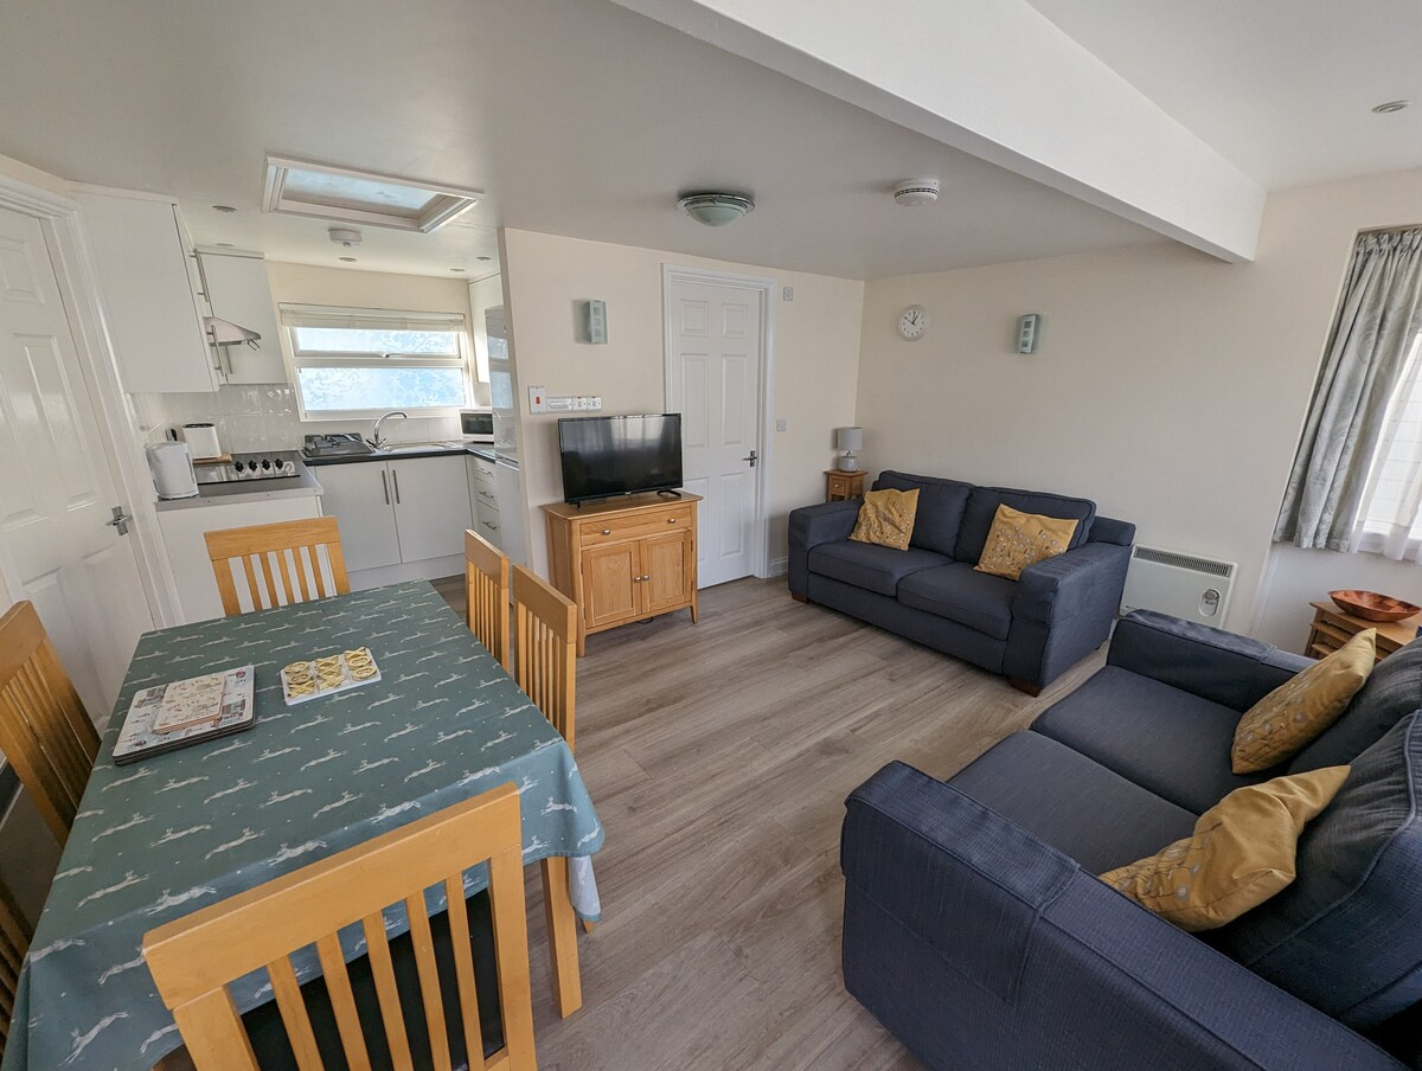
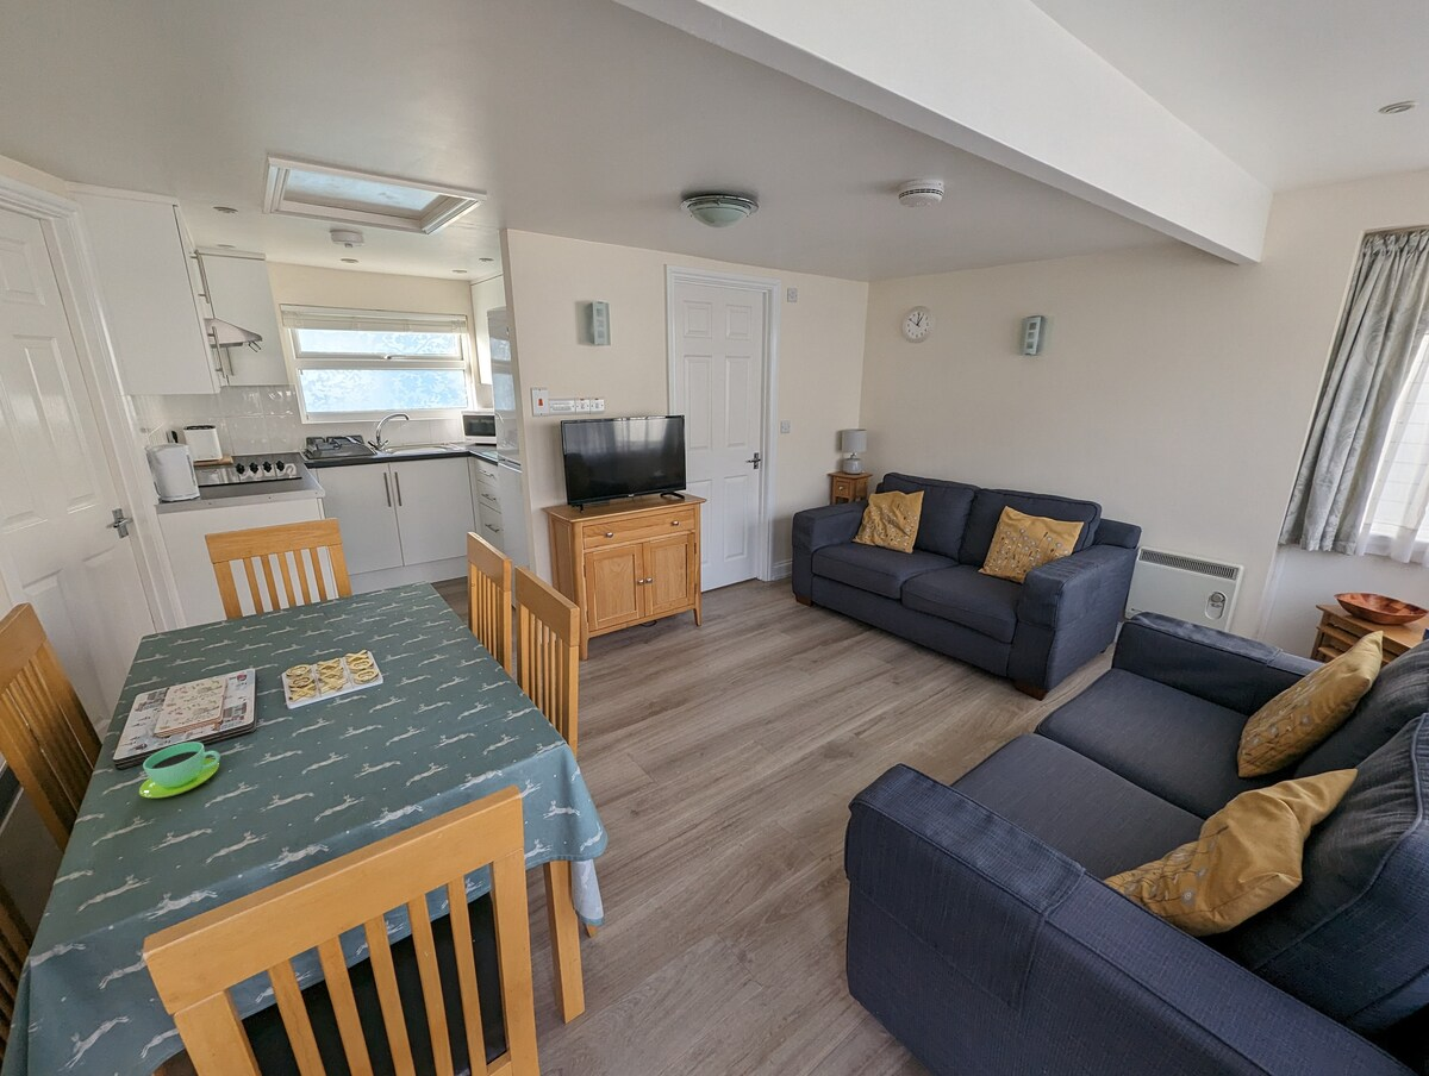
+ cup (179, 768)
